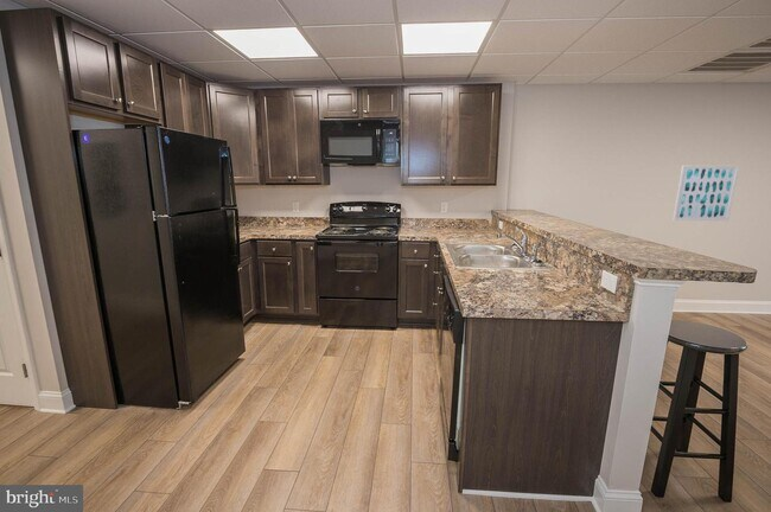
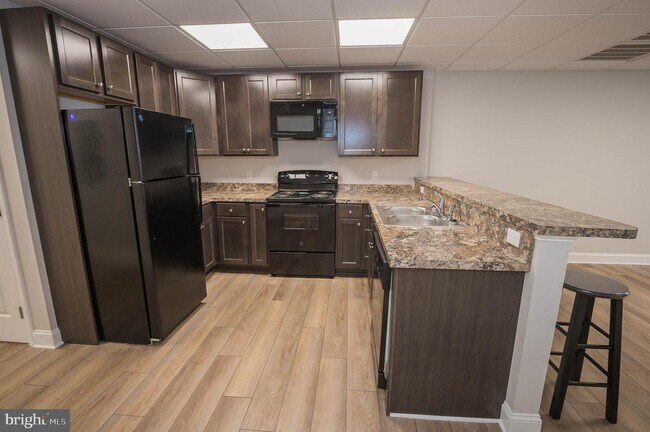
- wall art (705, 193)
